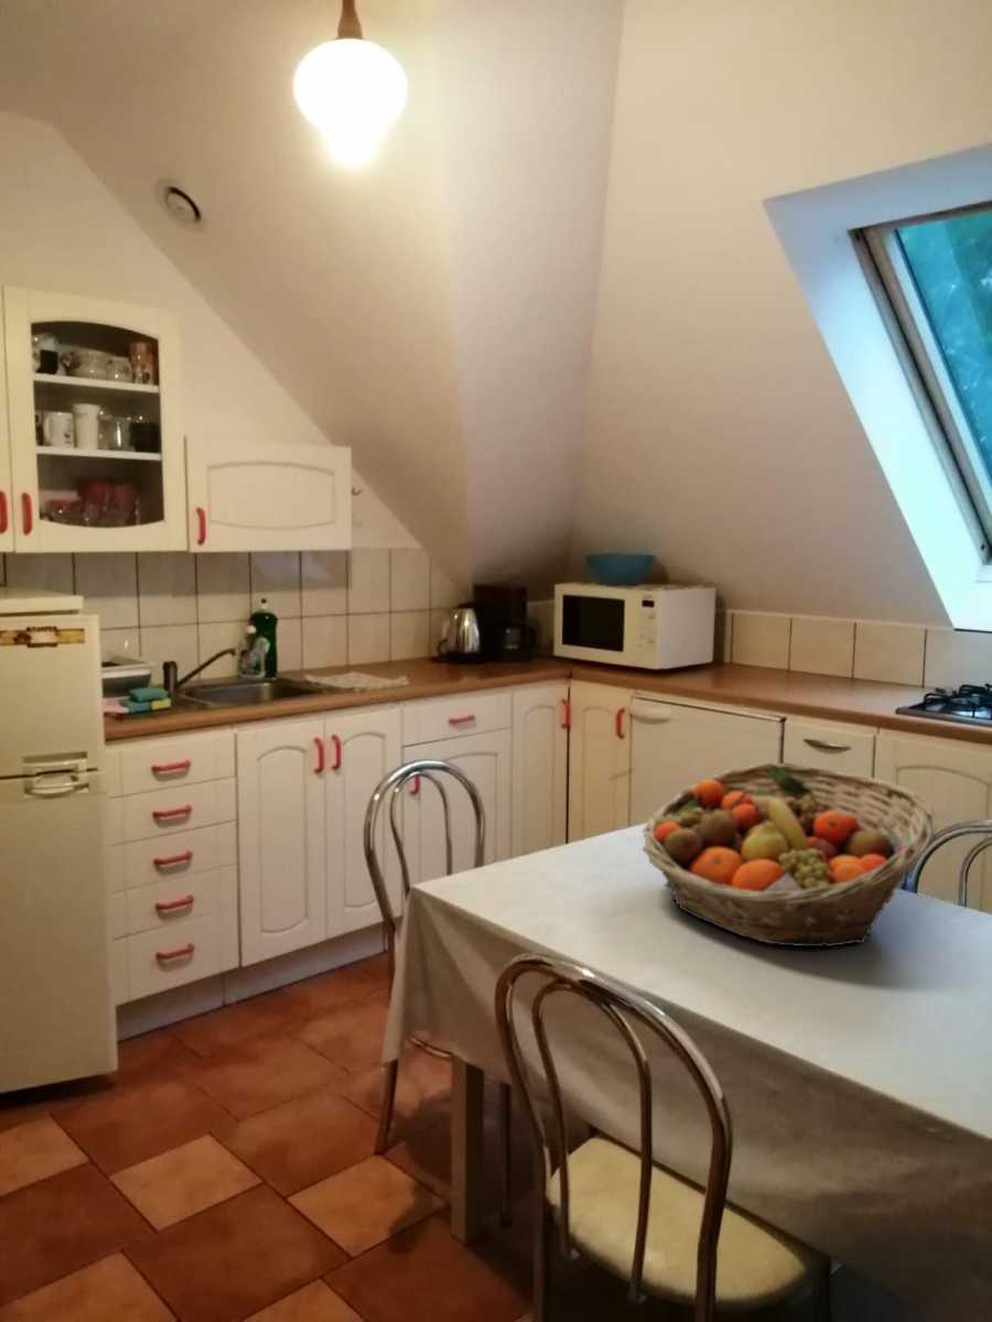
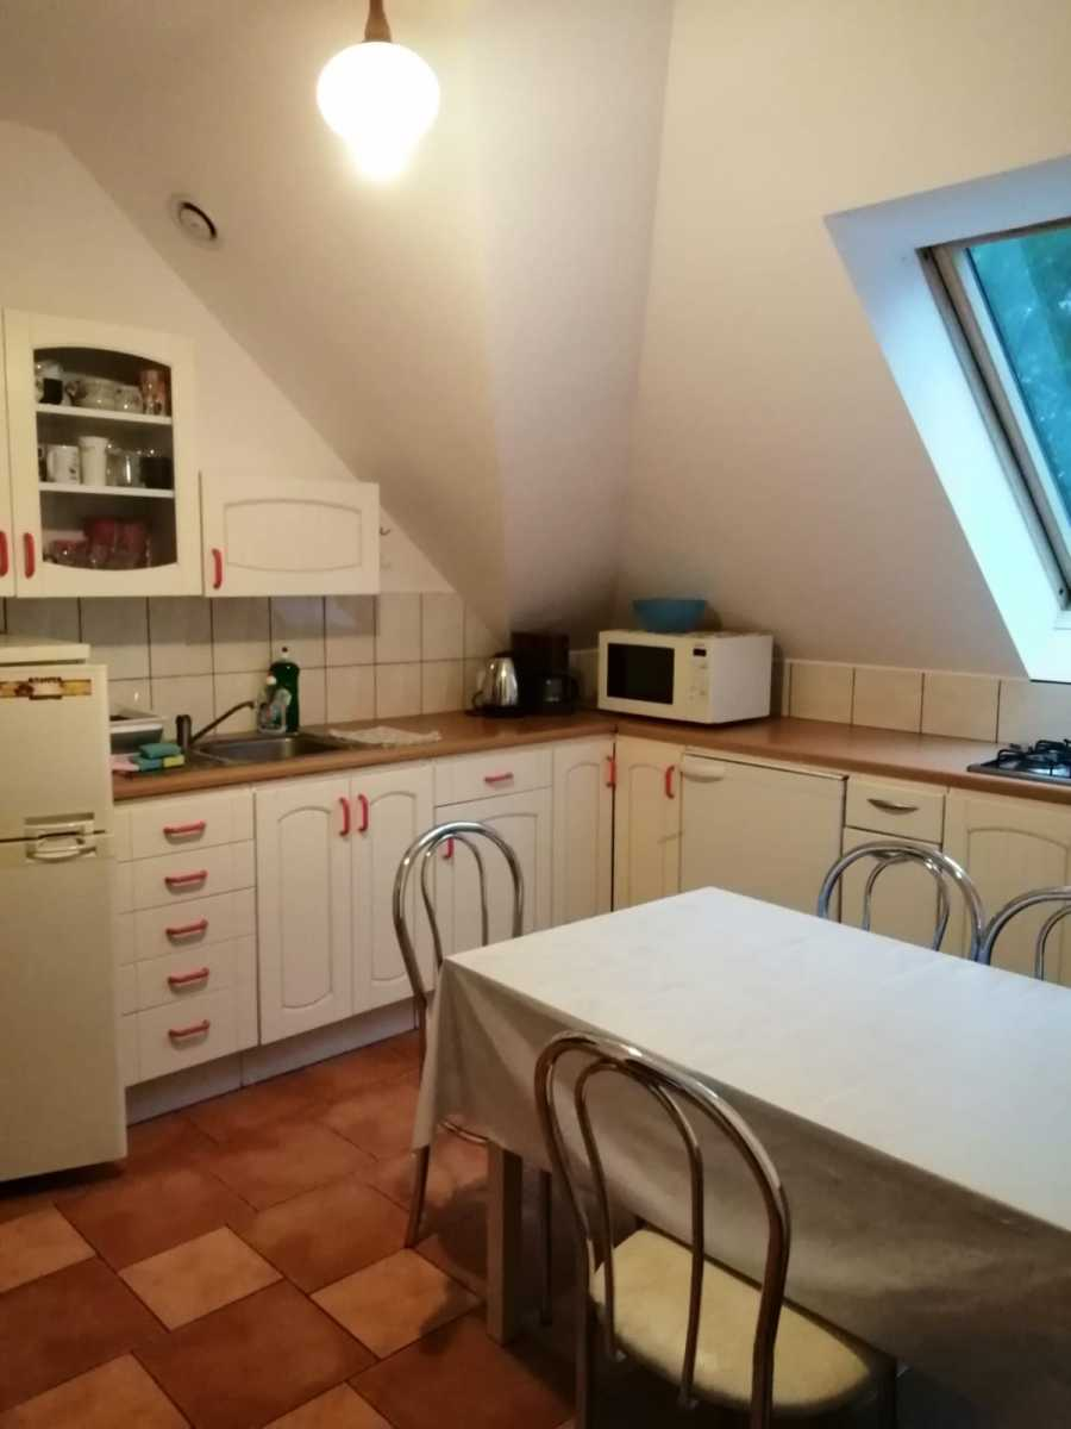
- fruit basket (779, 847)
